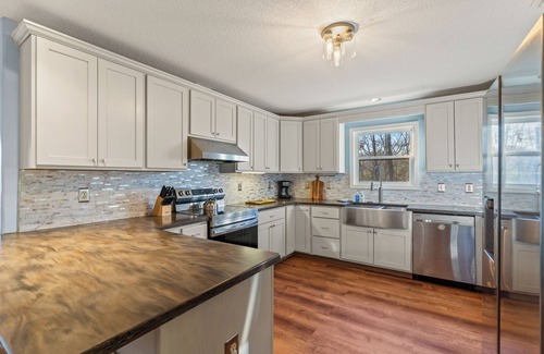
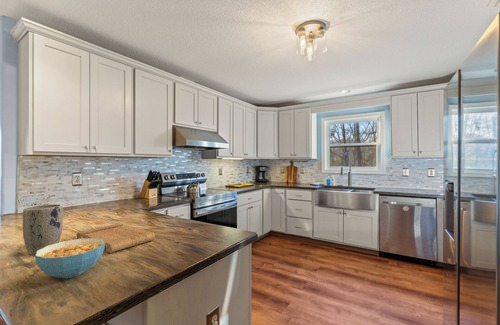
+ cutting board (115, 236)
+ cereal bowl (72, 260)
+ plant pot (43, 228)
